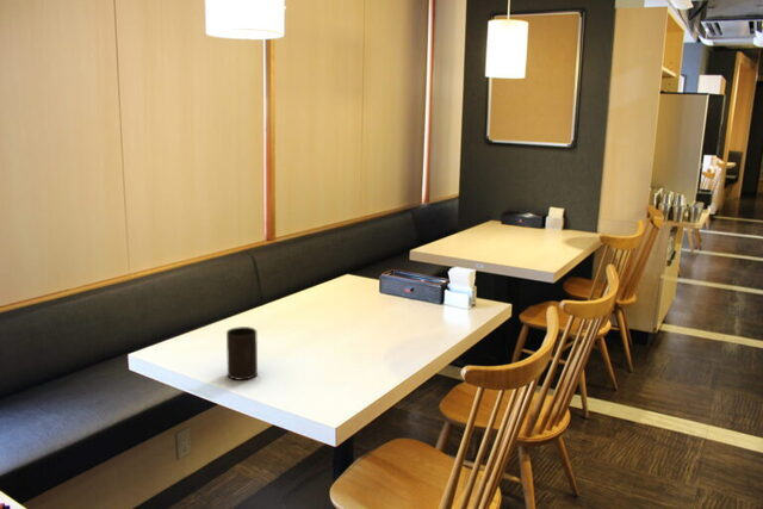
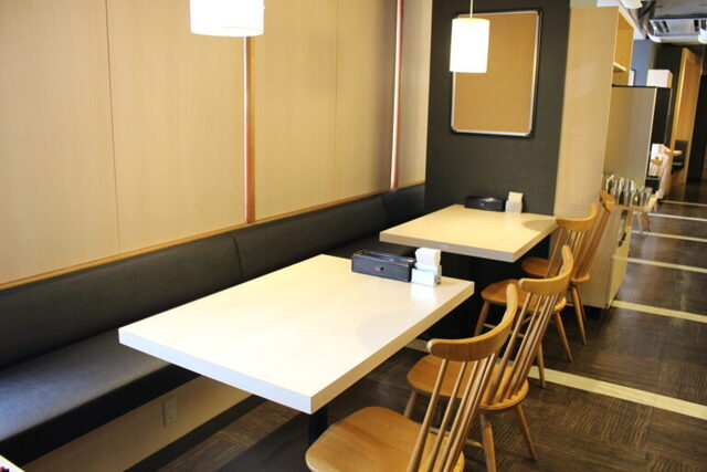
- cup (242, 353)
